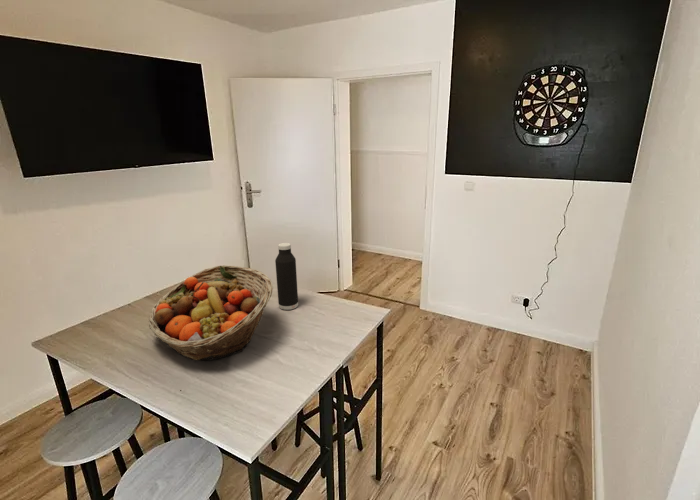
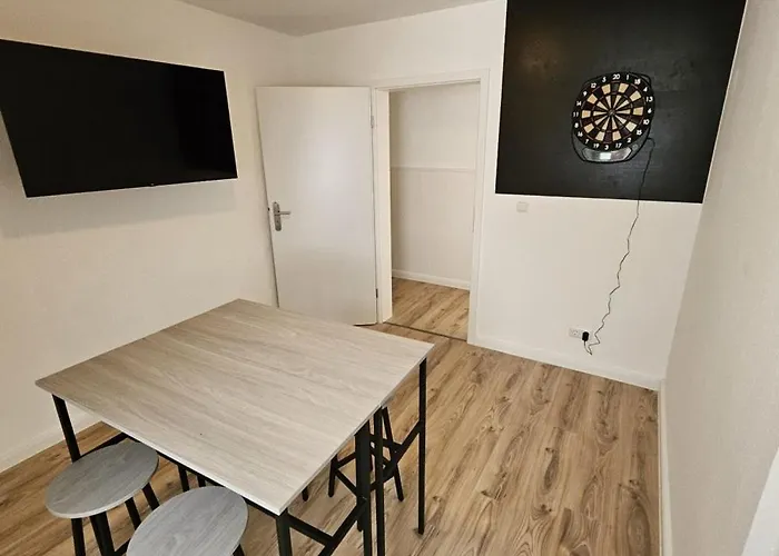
- fruit basket (213, 309)
- water bottle (286, 275)
